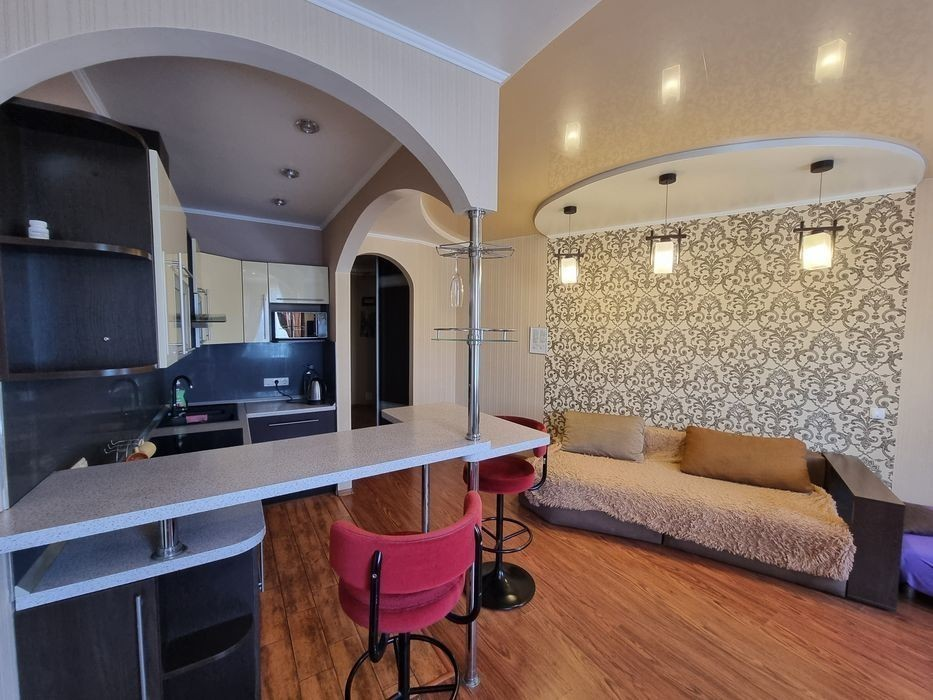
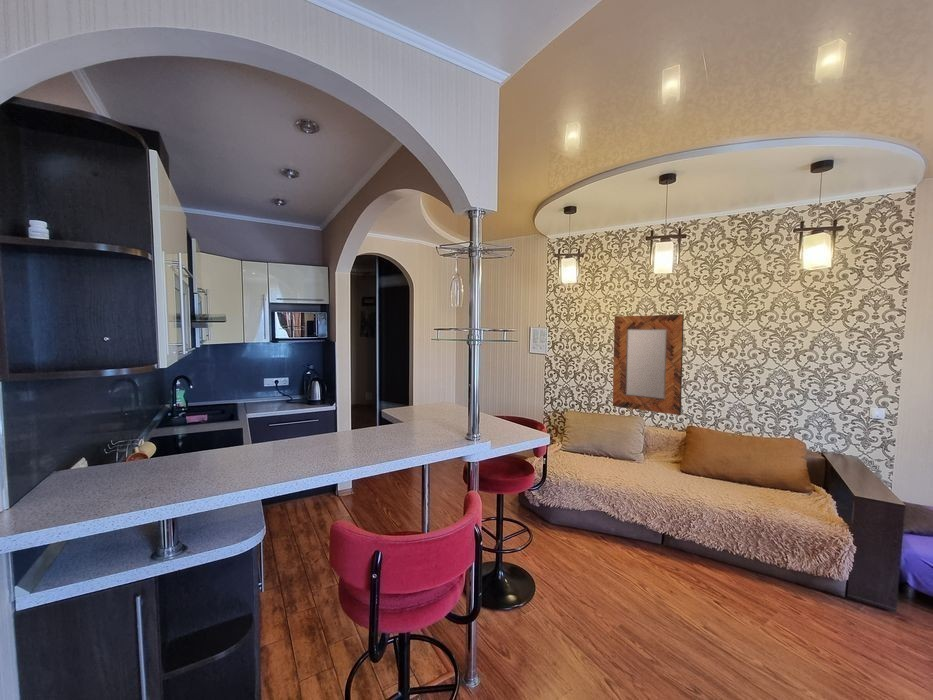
+ home mirror (646, 363)
